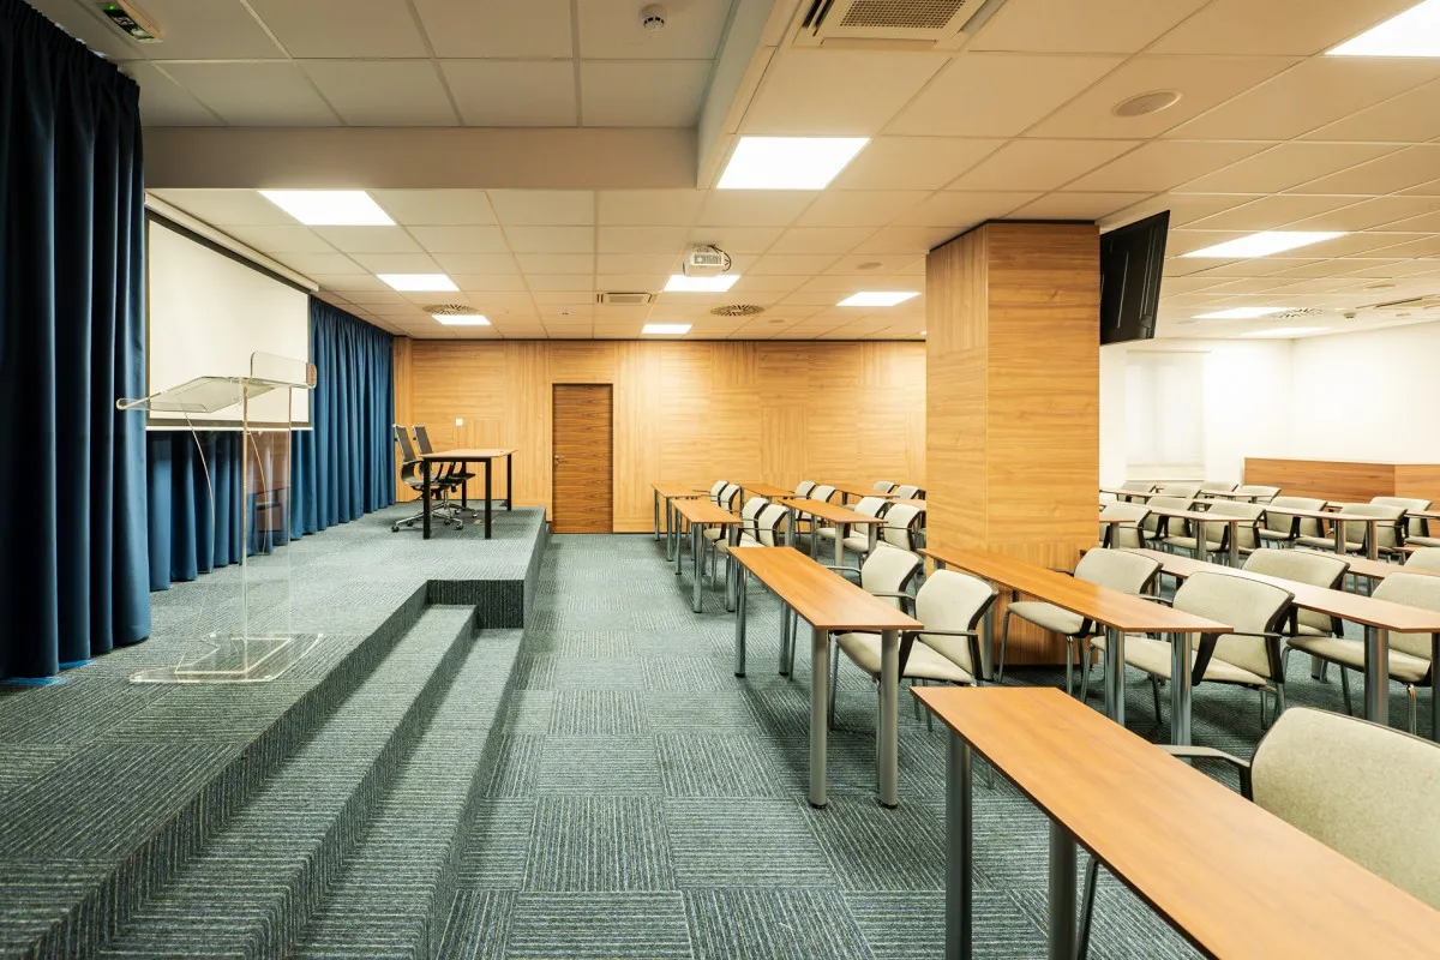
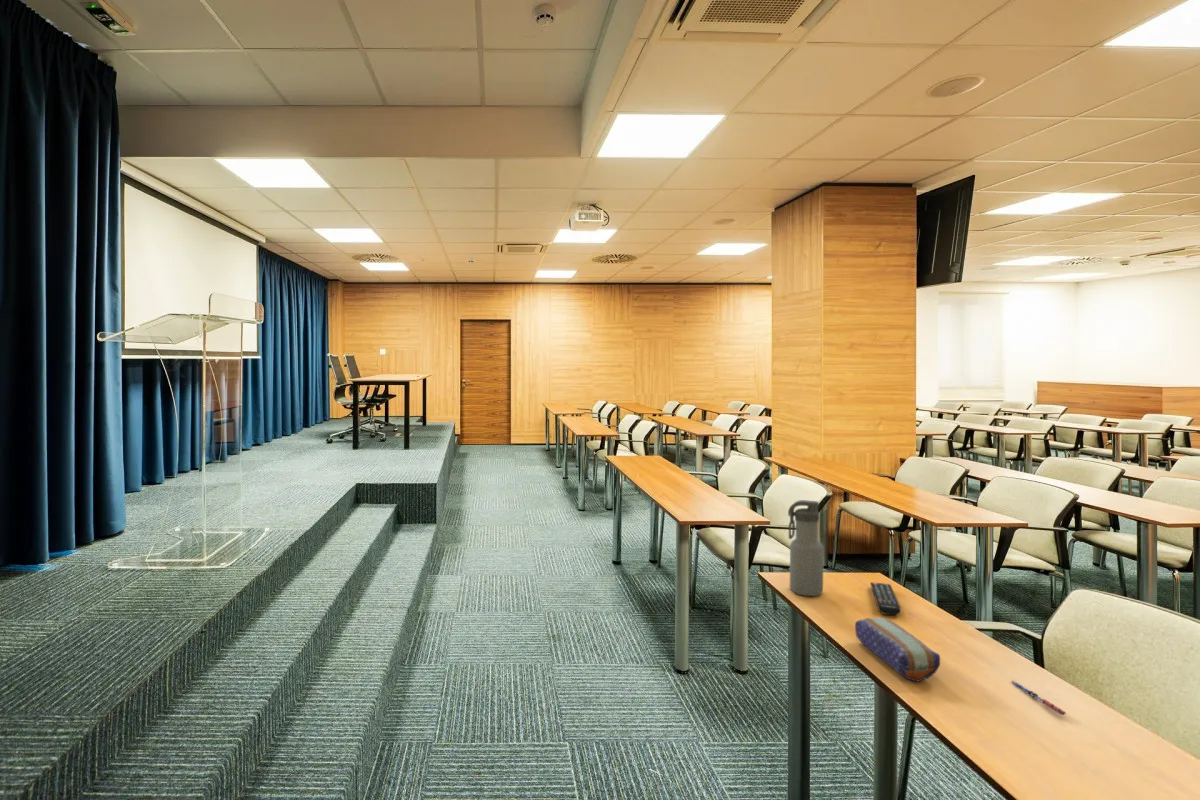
+ remote control (884, 597)
+ water bottle (805, 546)
+ pencil case (894, 644)
+ pen (1036, 695)
